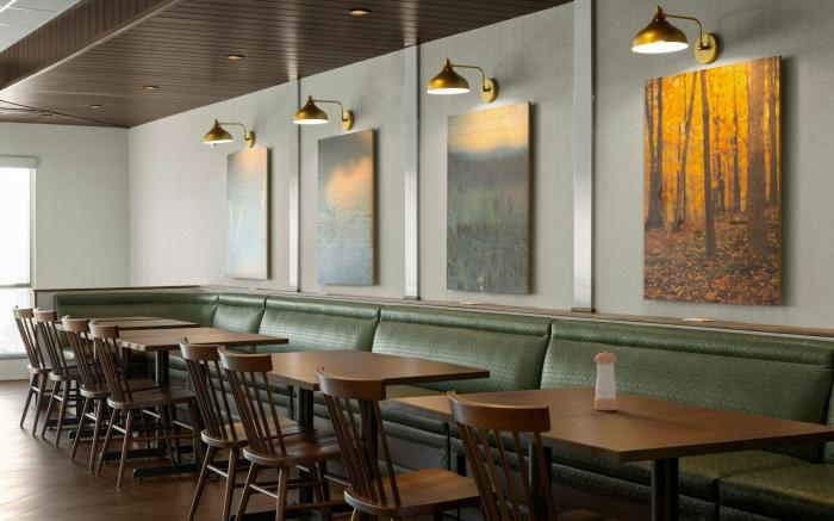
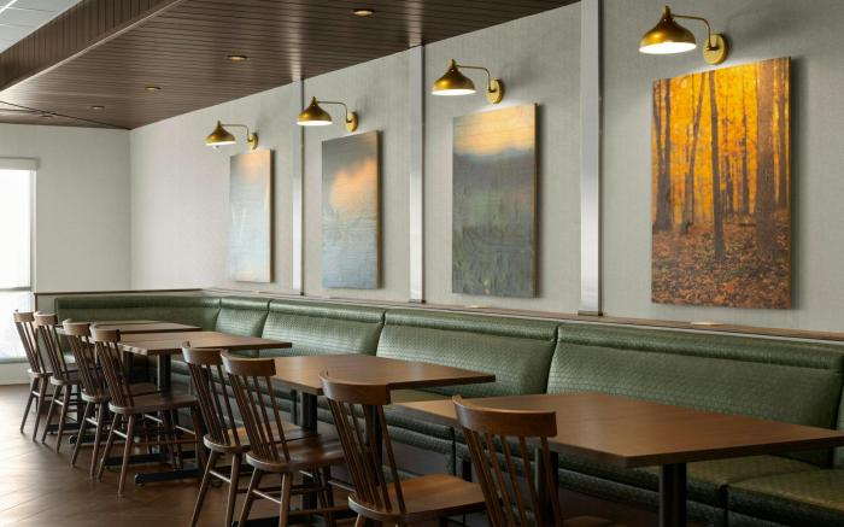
- pepper shaker (605, 379)
